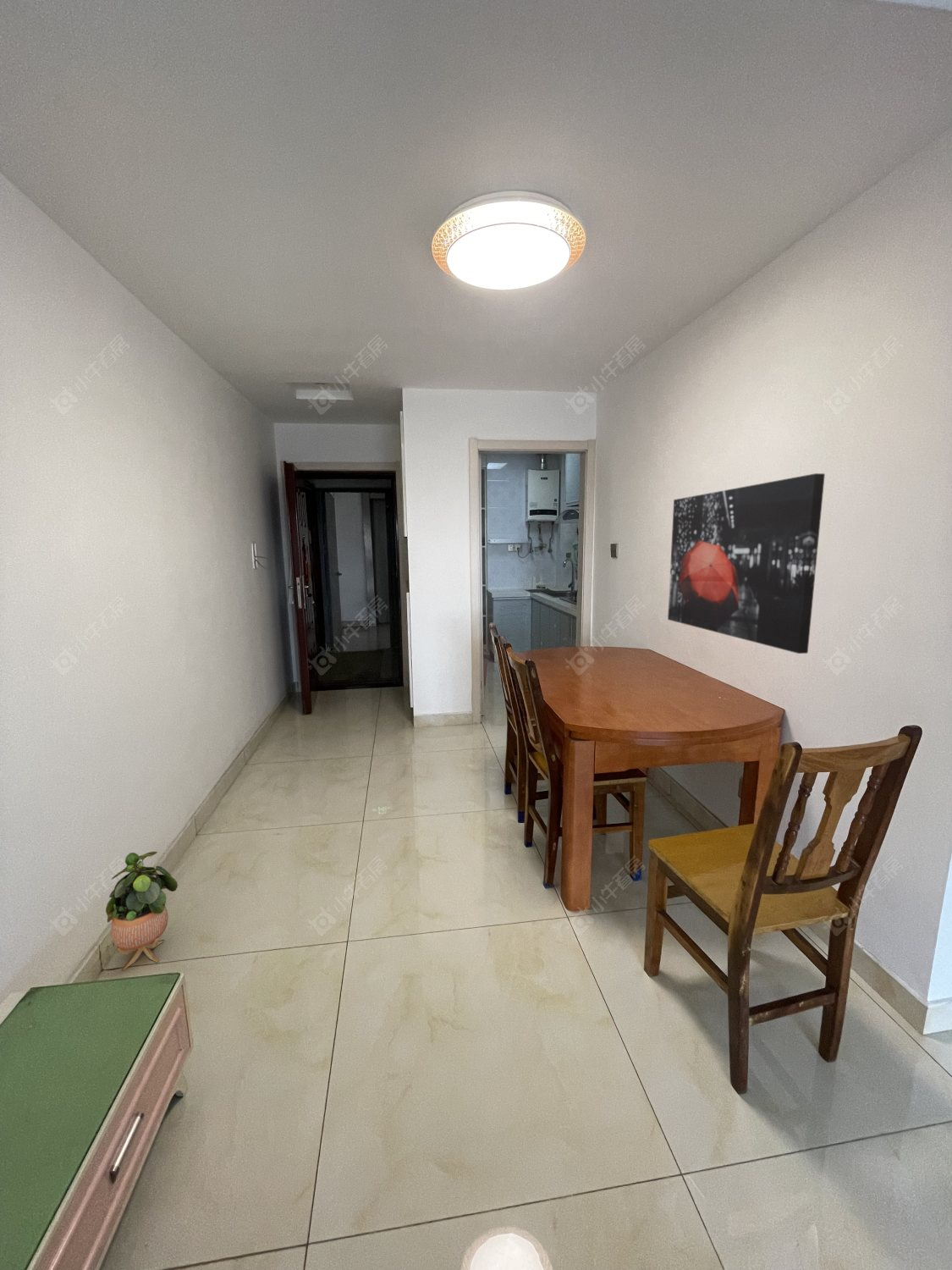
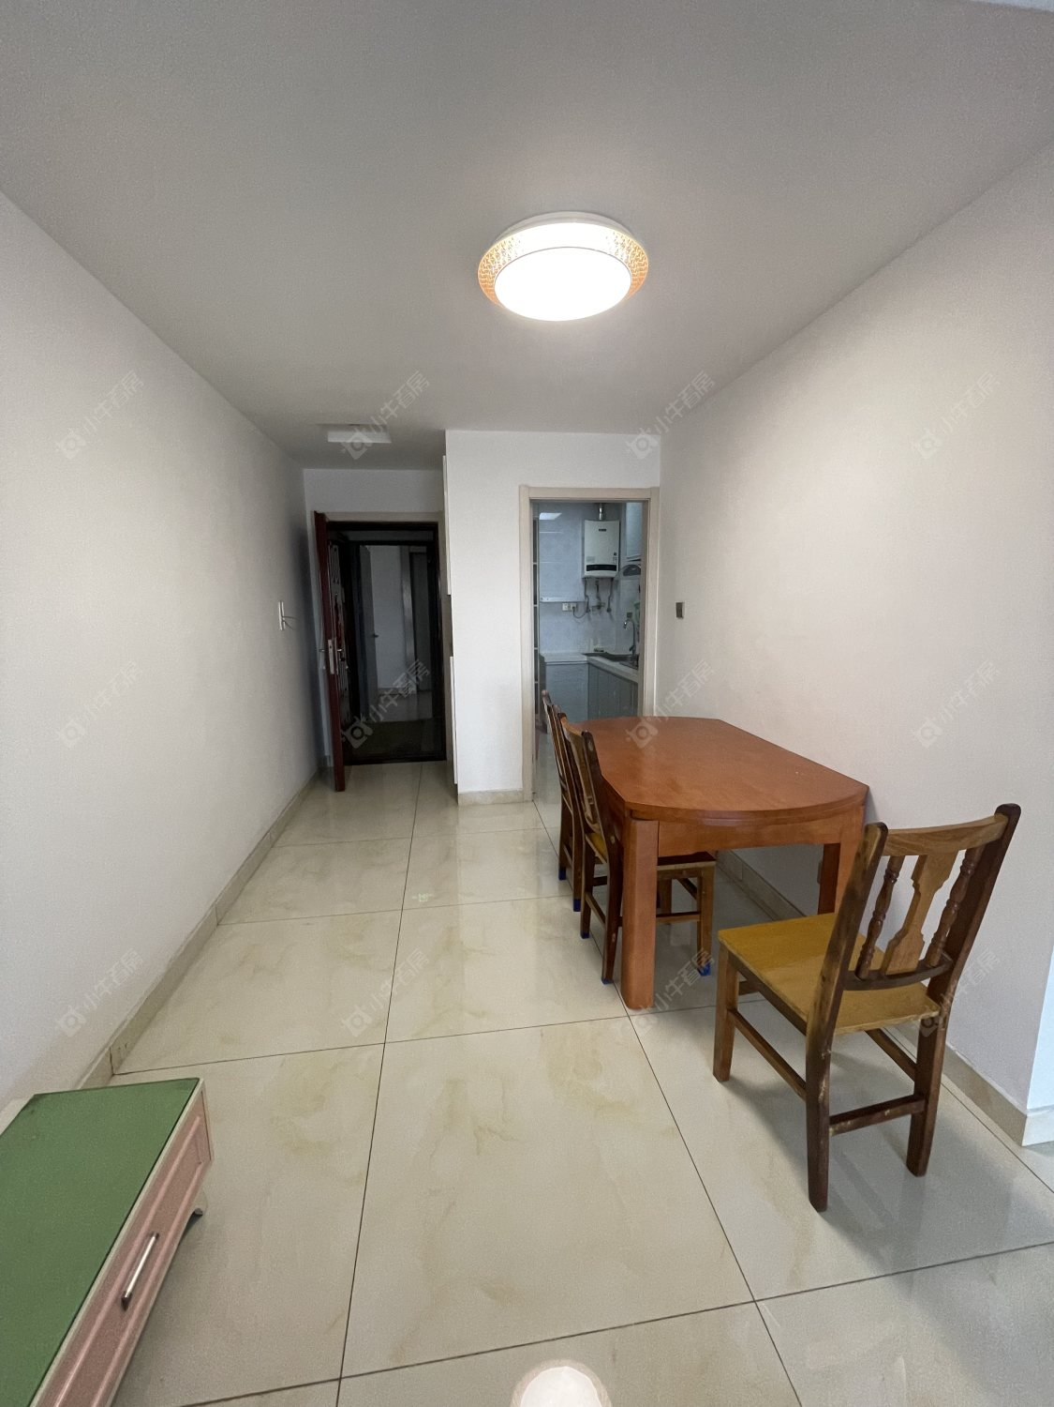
- potted plant (143, 903)
- wall art (729, 562)
